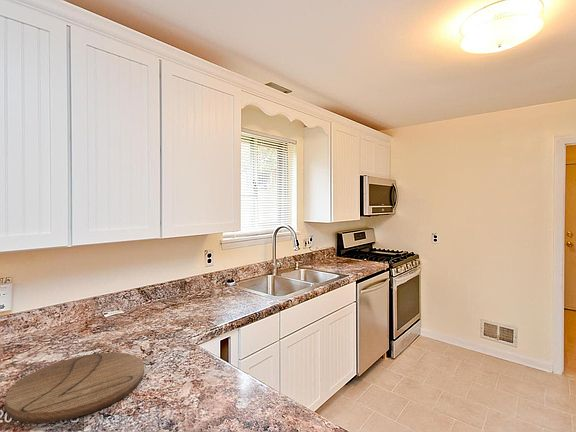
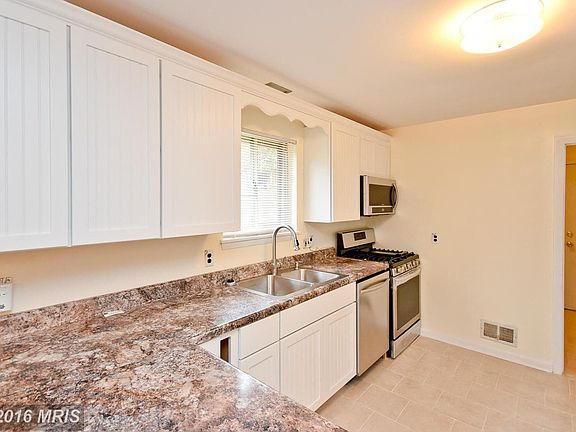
- cutting board (81, 381)
